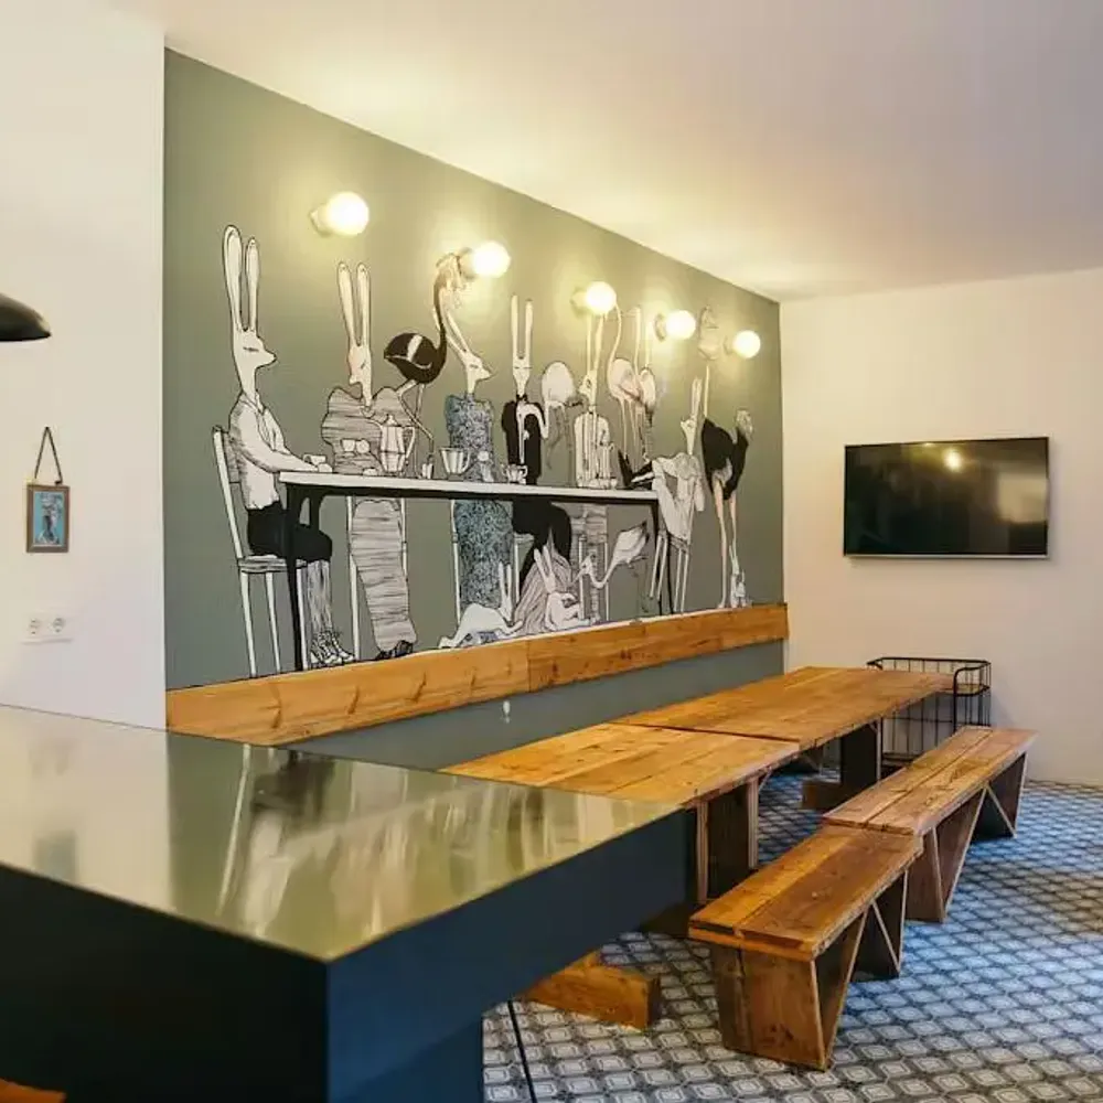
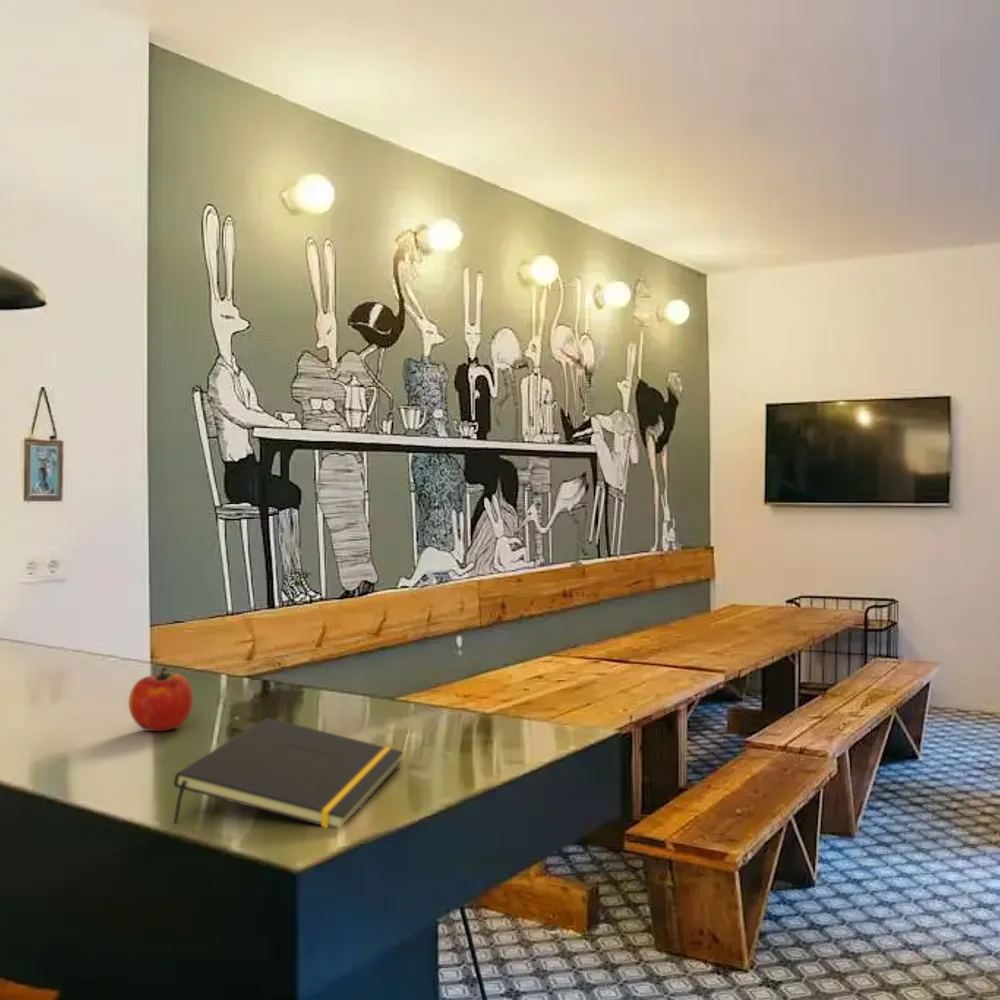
+ fruit (161, 698)
+ notepad (299, 767)
